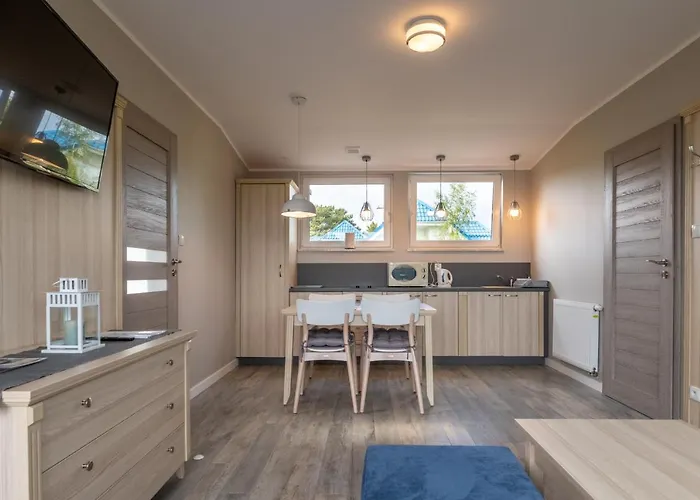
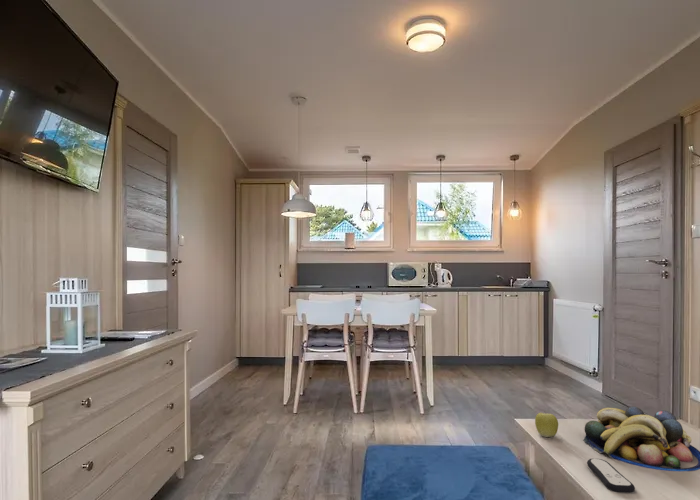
+ remote control (608, 474)
+ fruit bowl (642, 430)
+ apple (546, 422)
